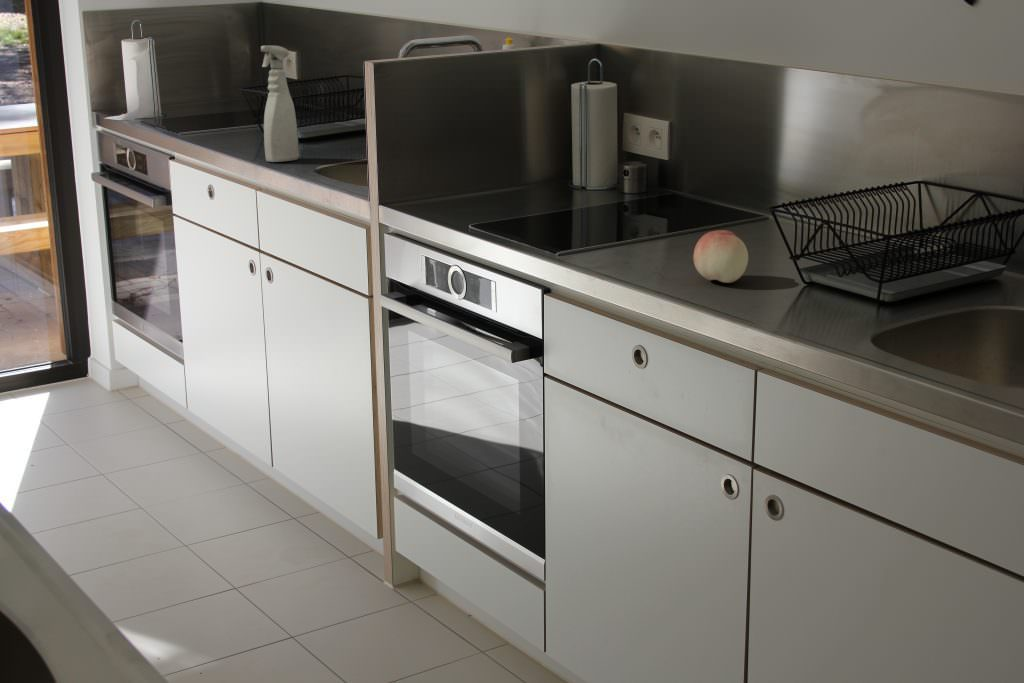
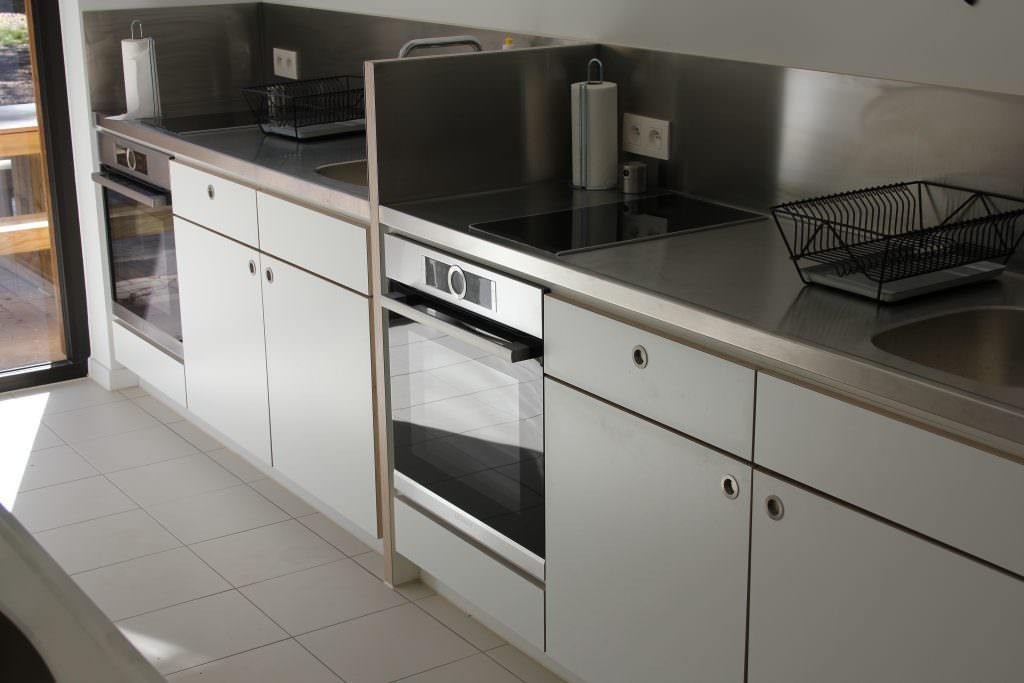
- fruit (722, 256)
- spray bottle (279, 103)
